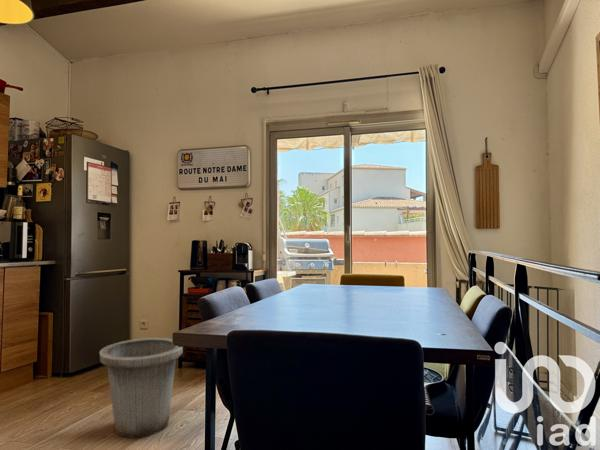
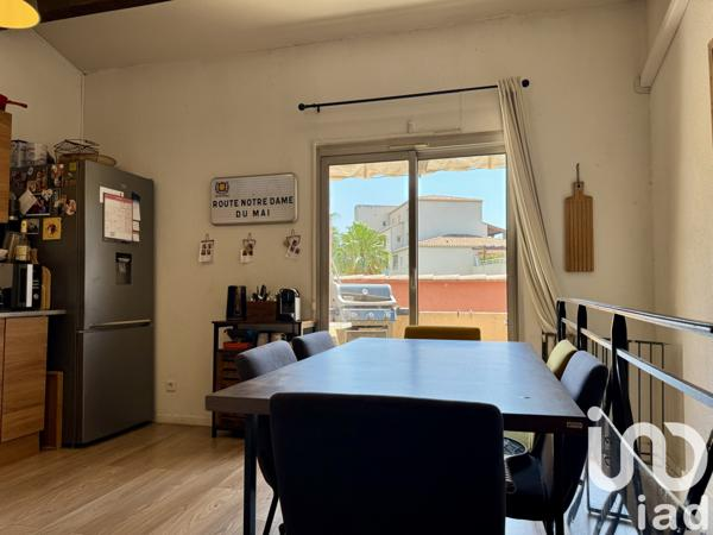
- trash can (142, 386)
